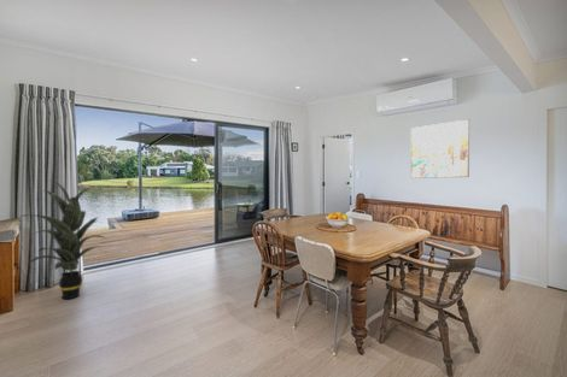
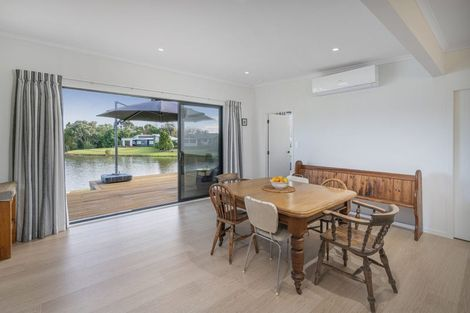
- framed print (438, 151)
- indoor plant (65, 238)
